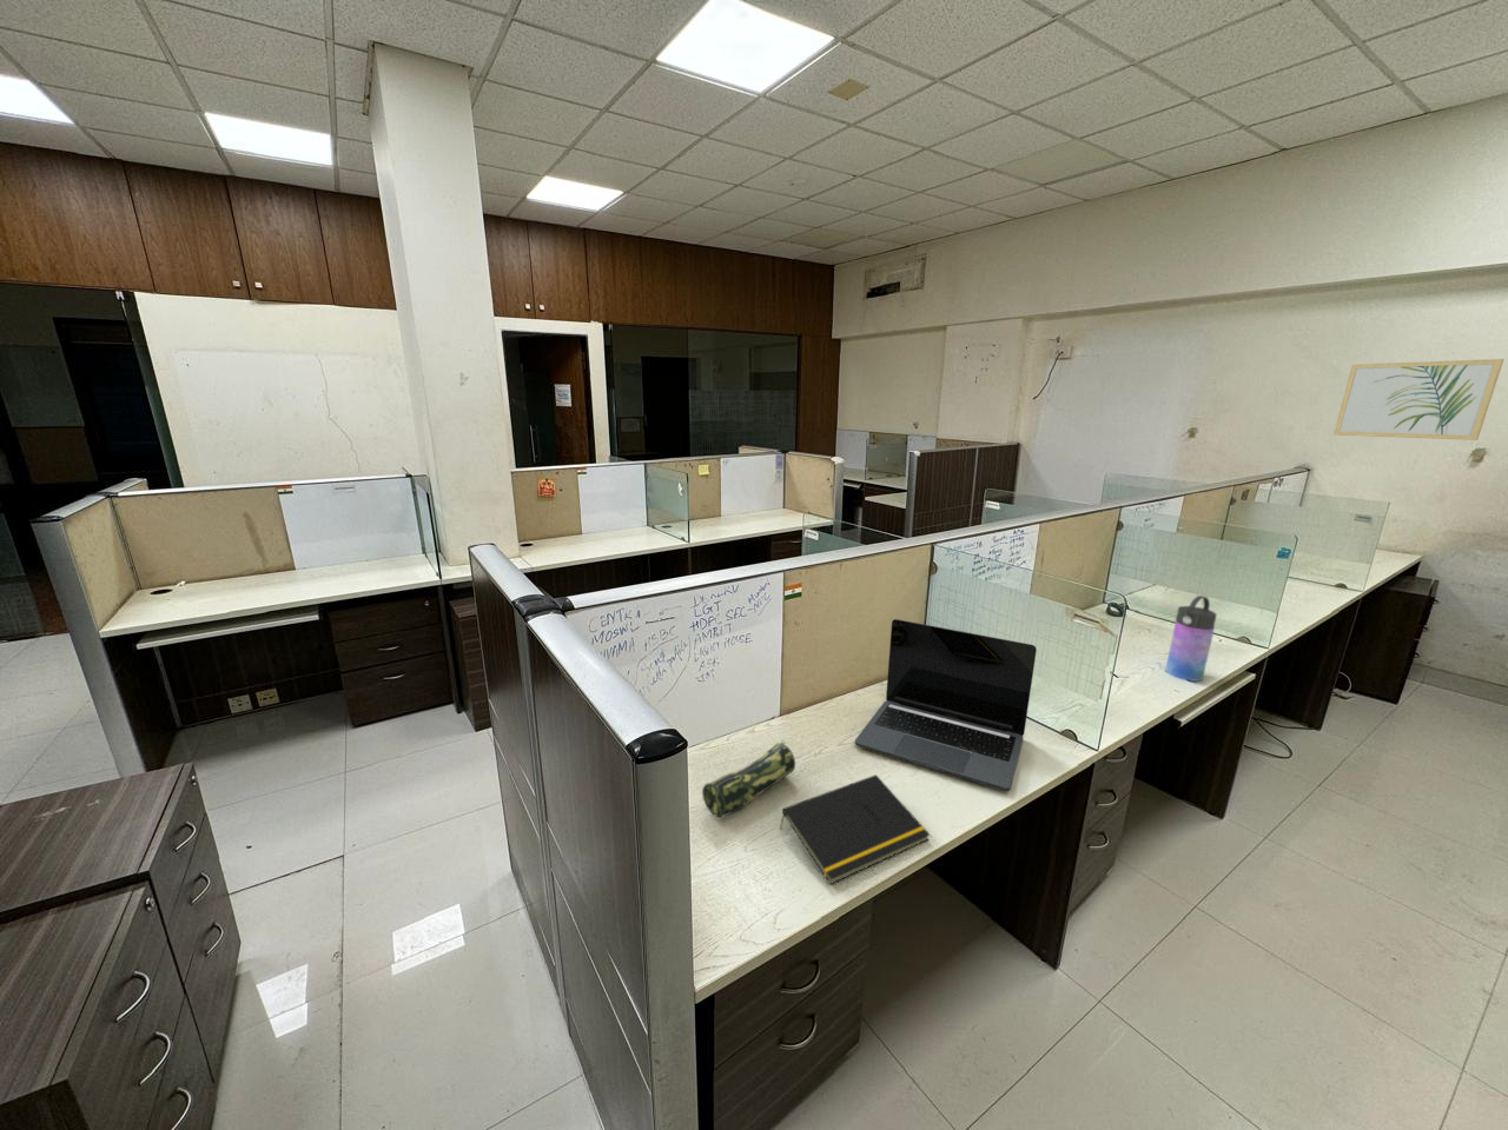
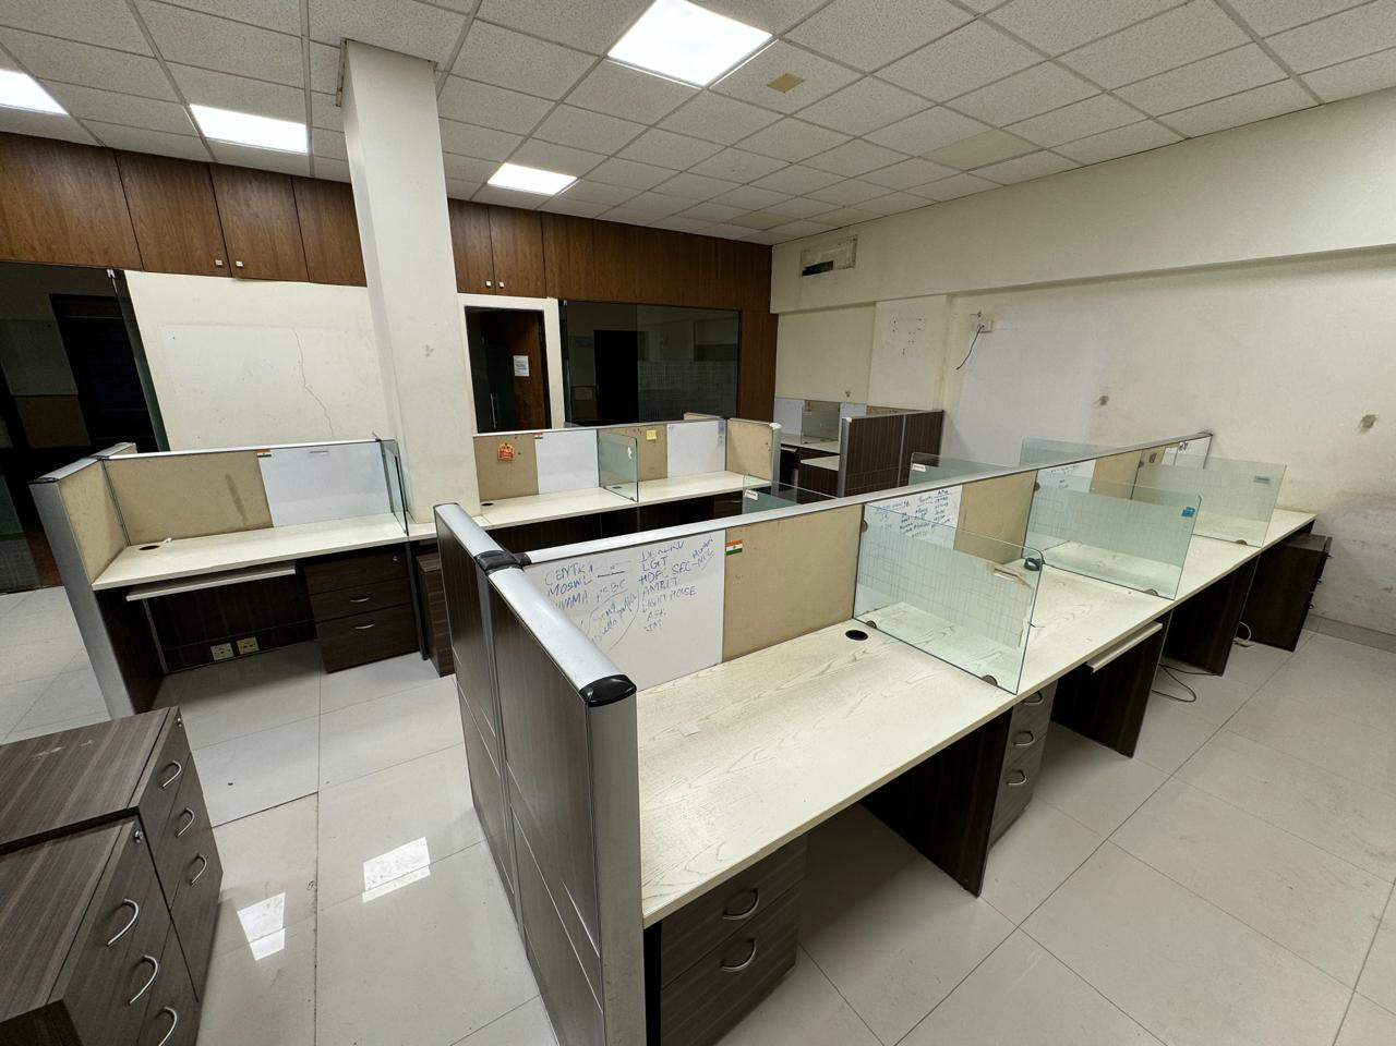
- pencil case (752, 777)
- wall art (1412, 400)
- water bottle (1191, 636)
- laptop (944, 696)
- notepad (855, 823)
